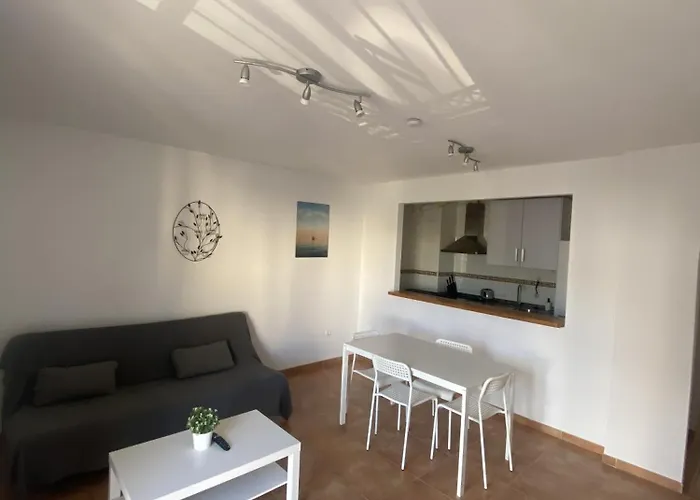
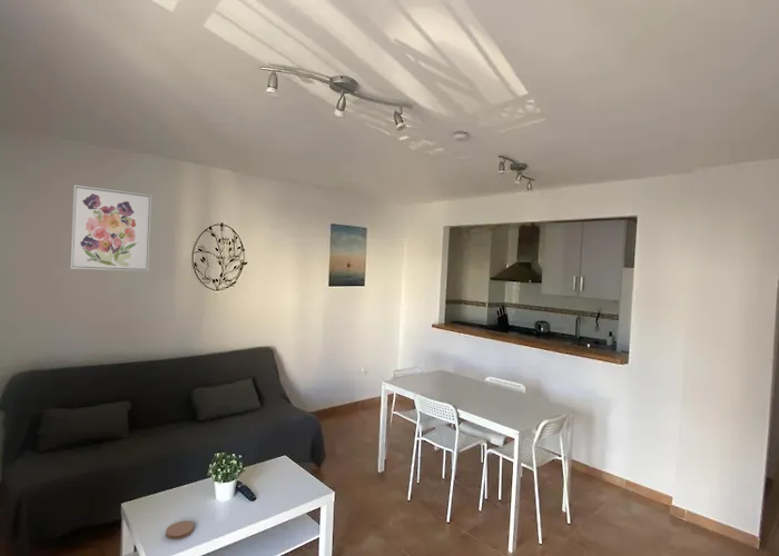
+ wall art (112, 230)
+ coaster (179, 529)
